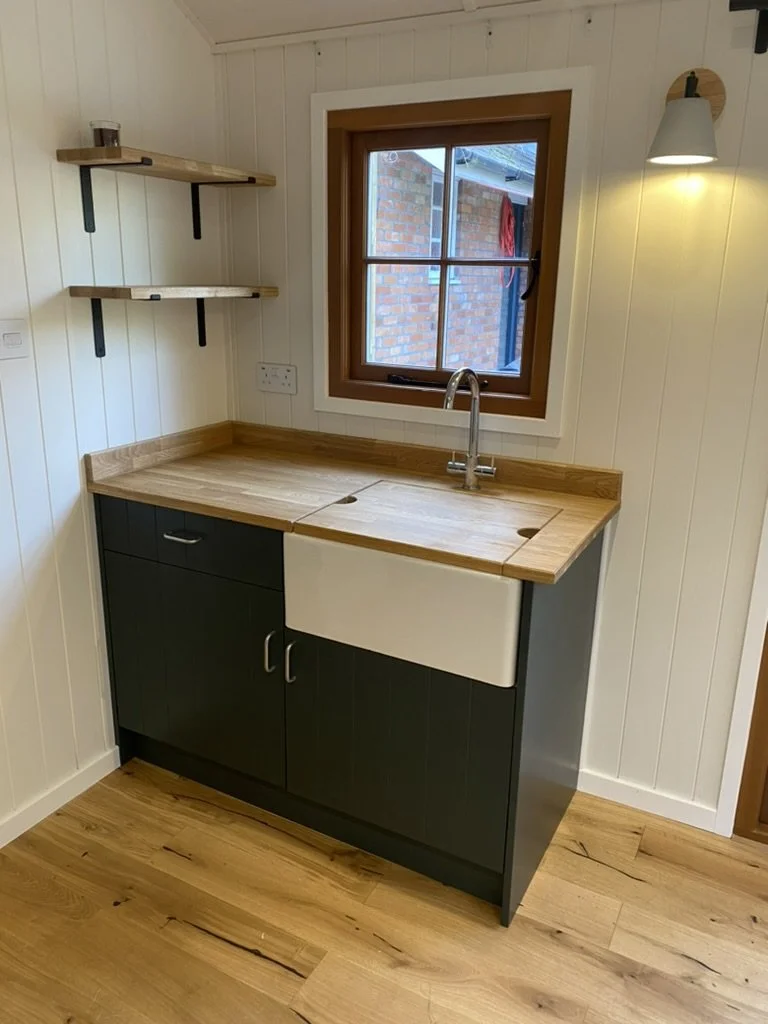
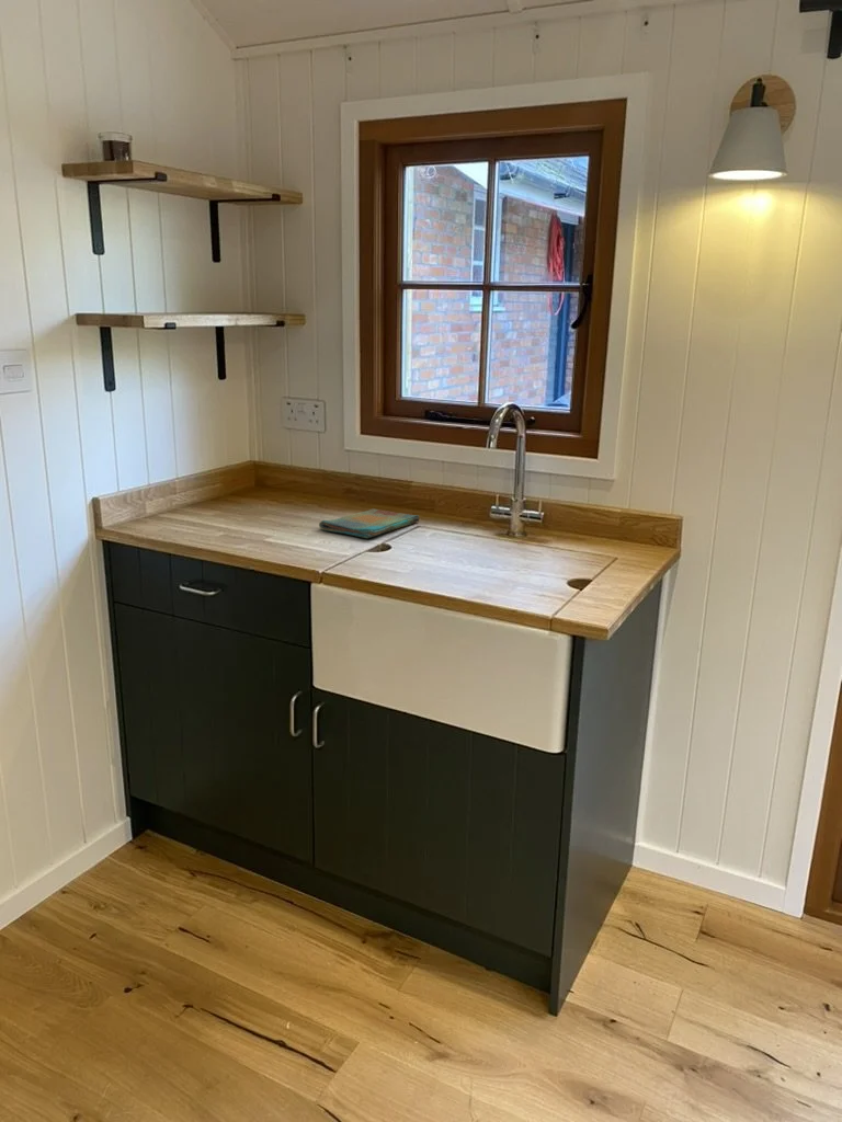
+ dish towel (369, 520)
